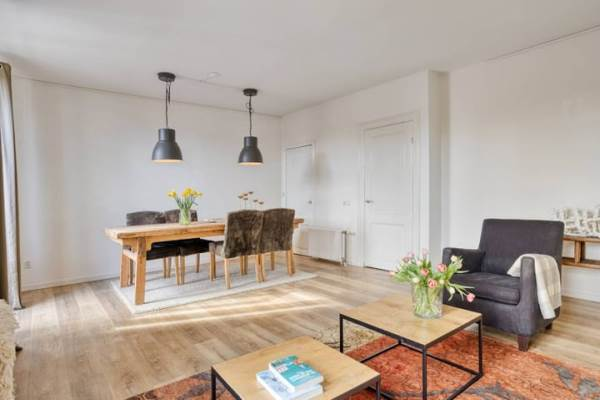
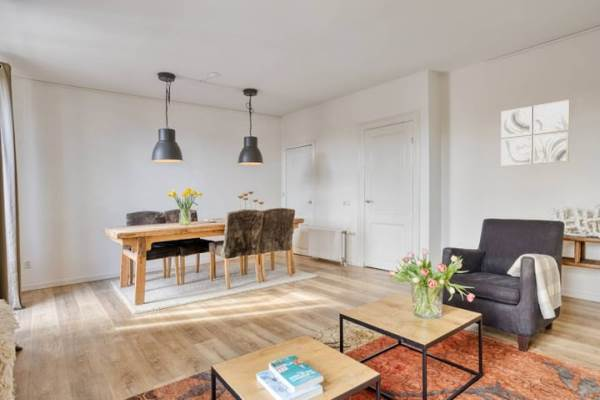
+ wall art (531, 134)
